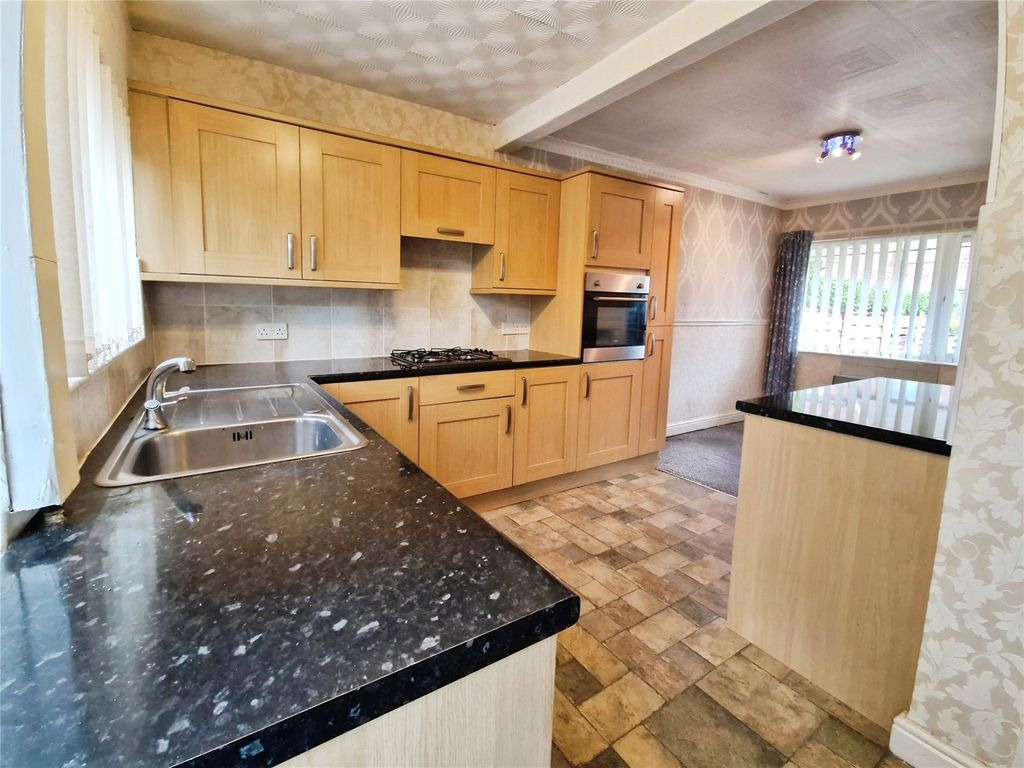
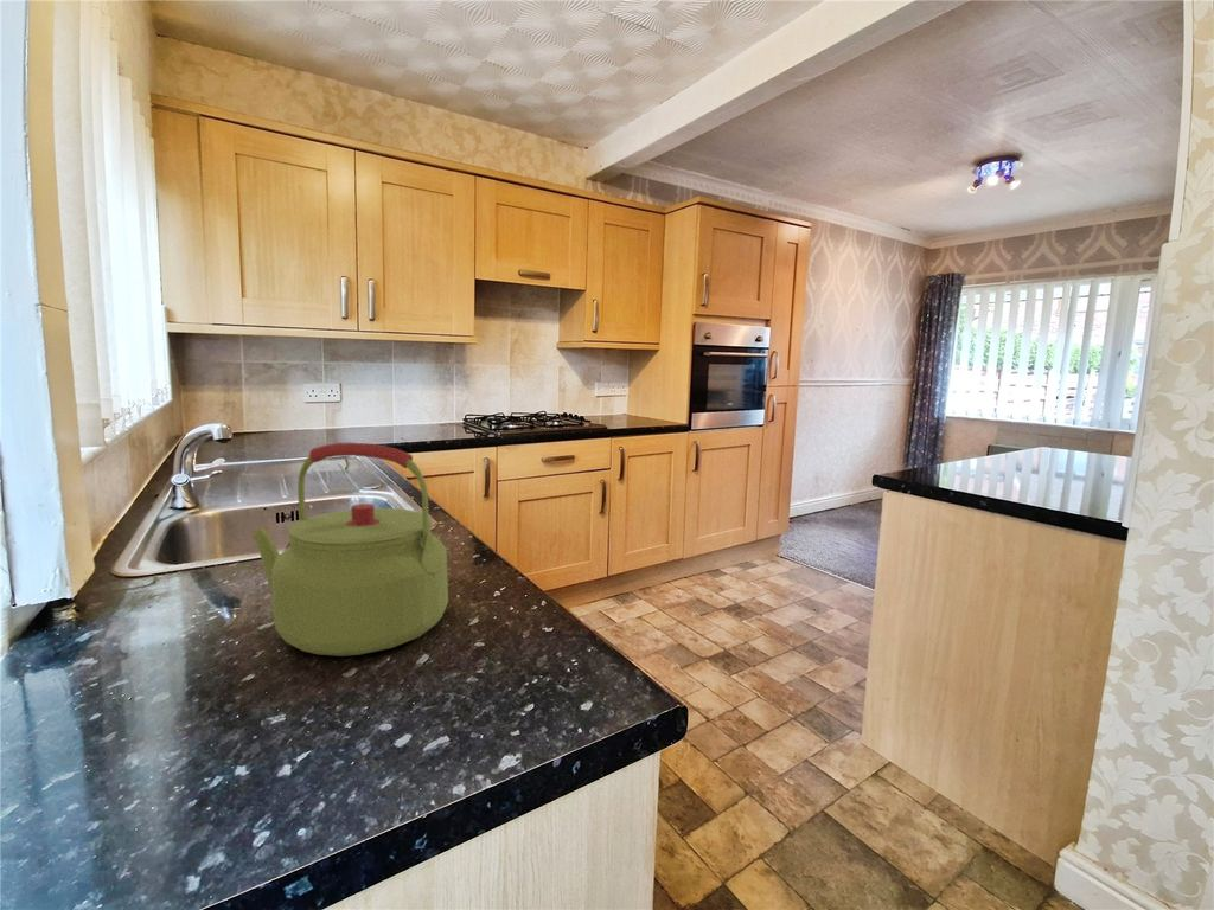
+ kettle (341, 533)
